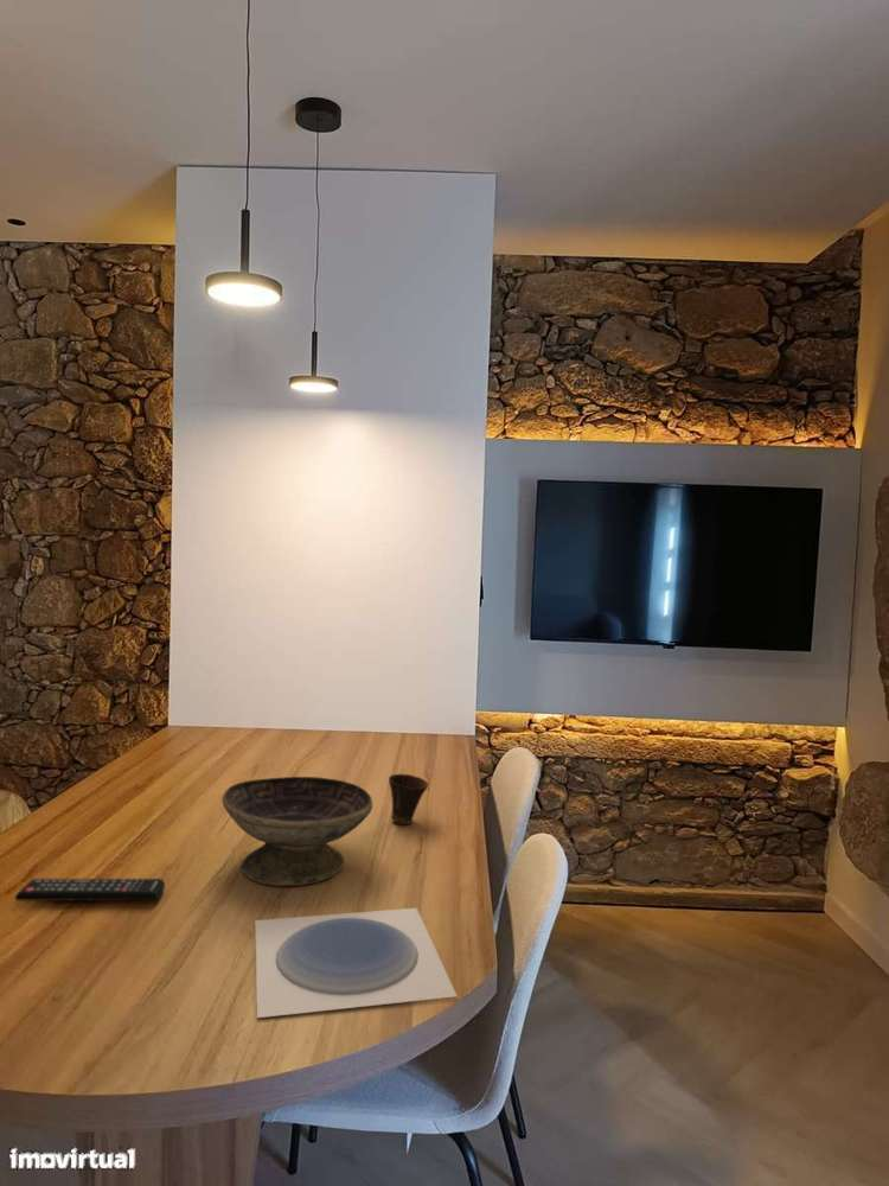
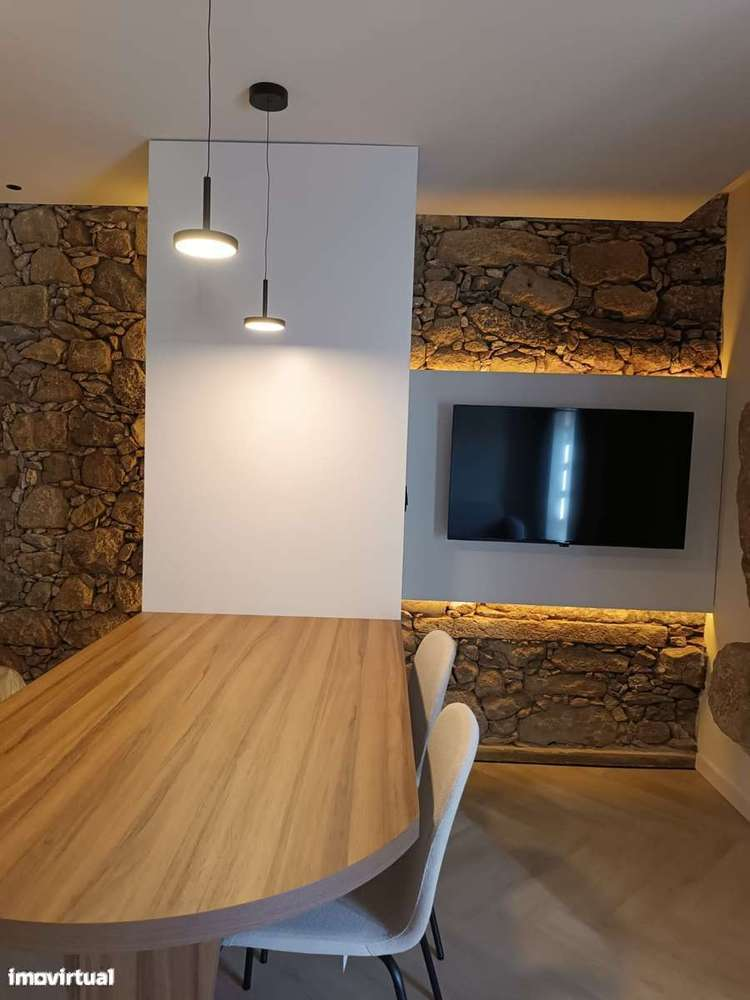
- remote control (91, 891)
- cup (408, 799)
- decorative bowl (298, 827)
- plate (347, 948)
